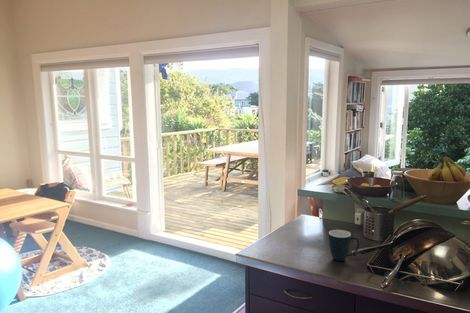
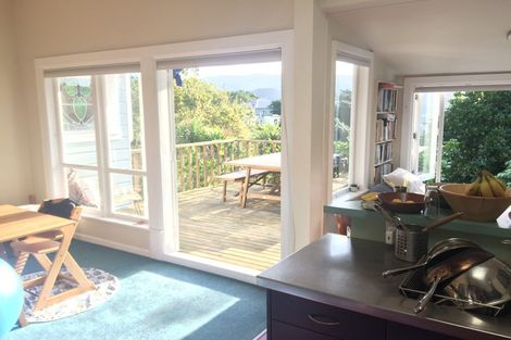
- mug (343, 246)
